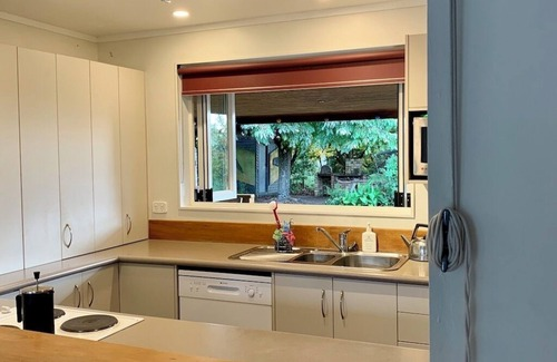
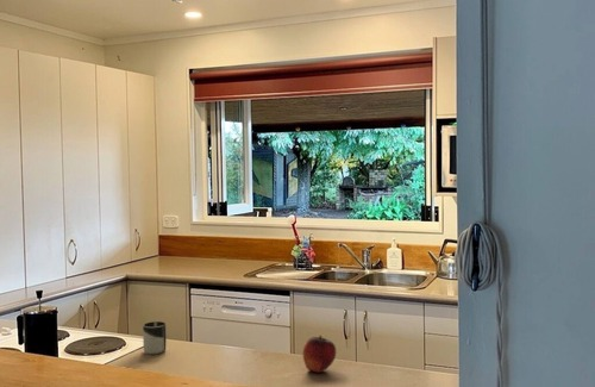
+ cup (156, 336)
+ fruit (319, 352)
